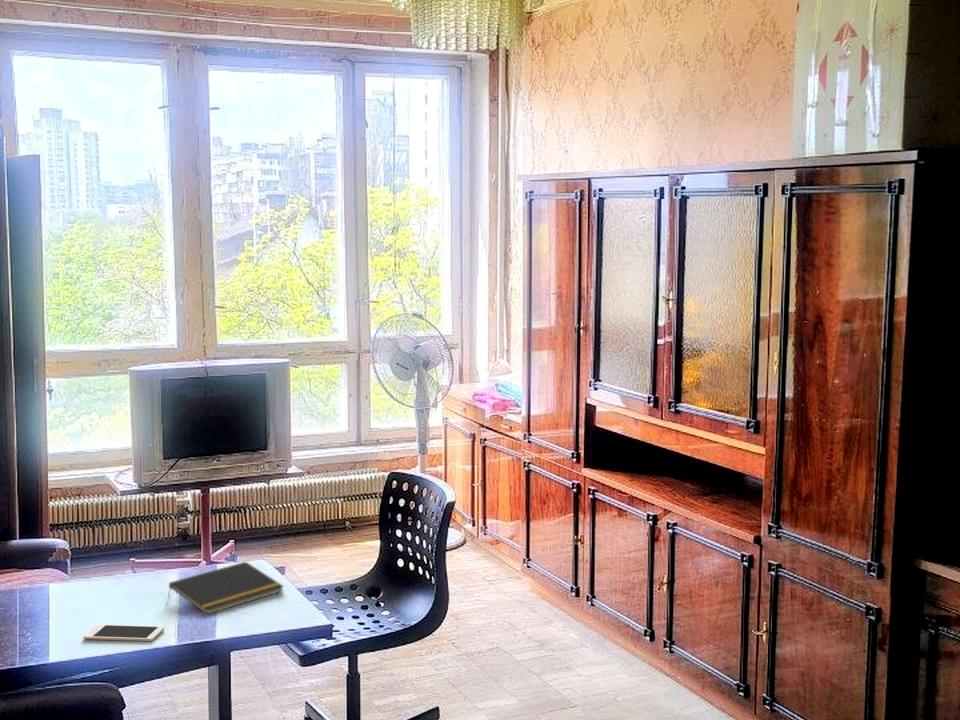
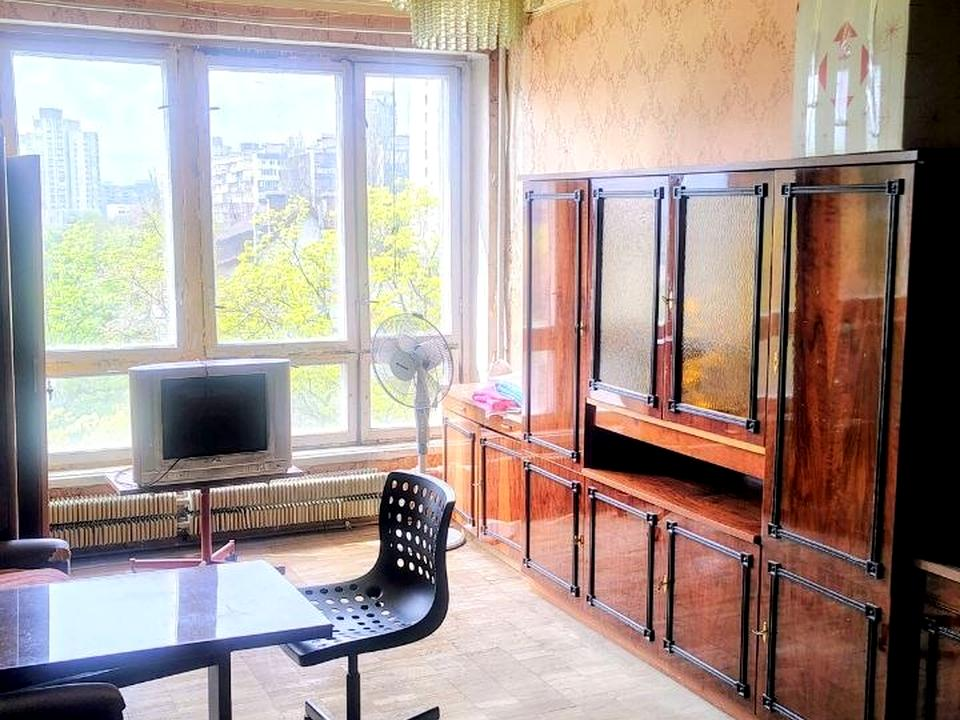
- cell phone (124, 632)
- notepad (227, 586)
